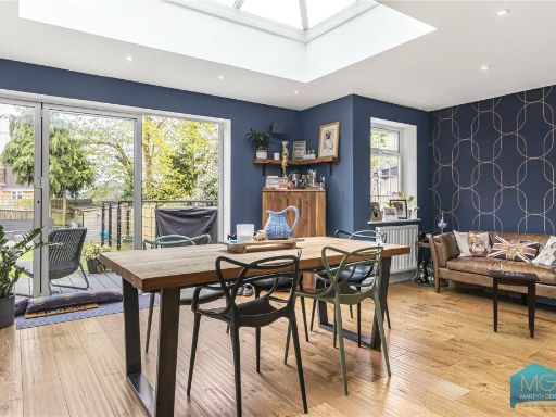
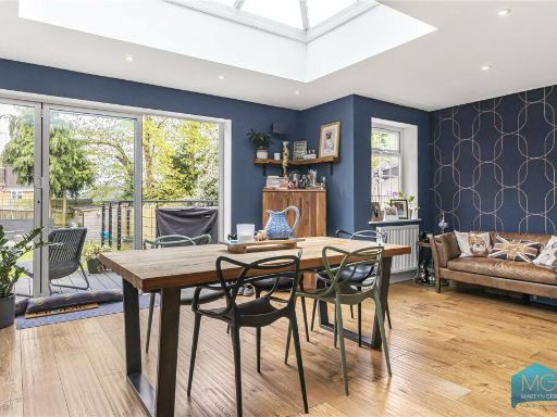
- side table (497, 301)
